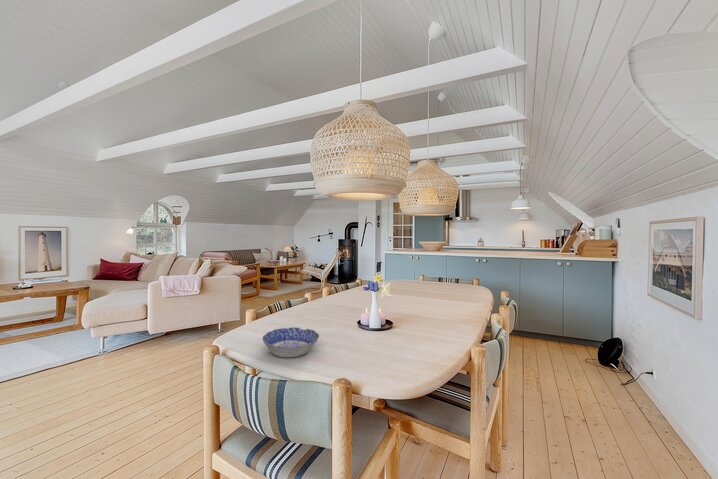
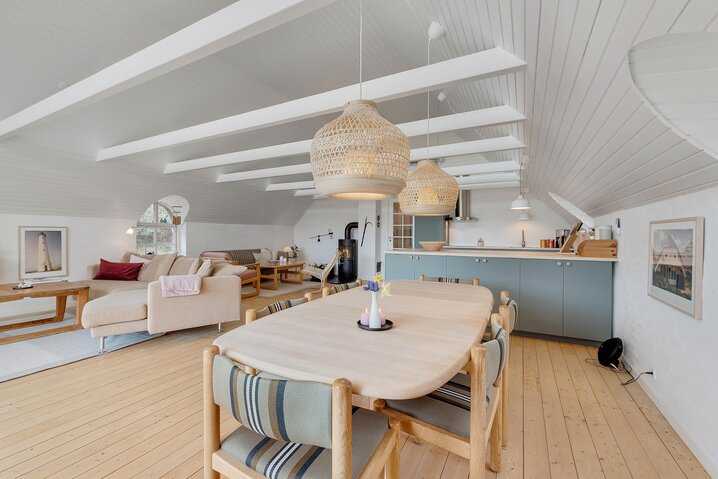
- bowl (291, 343)
